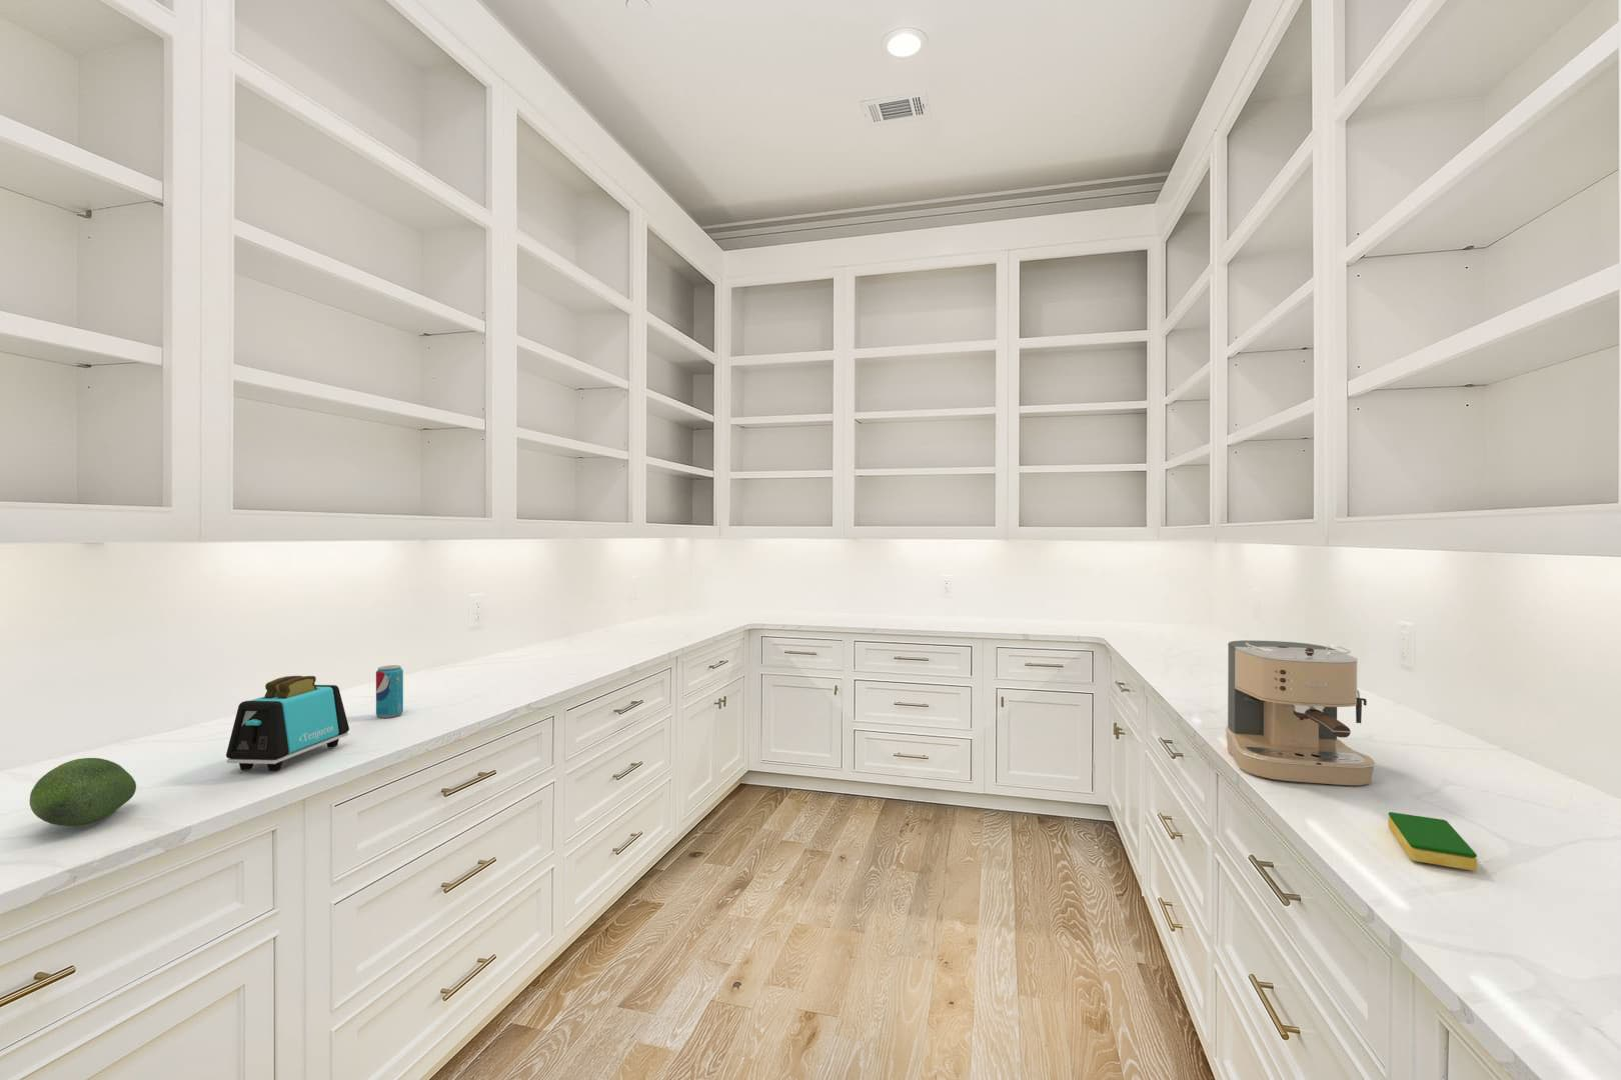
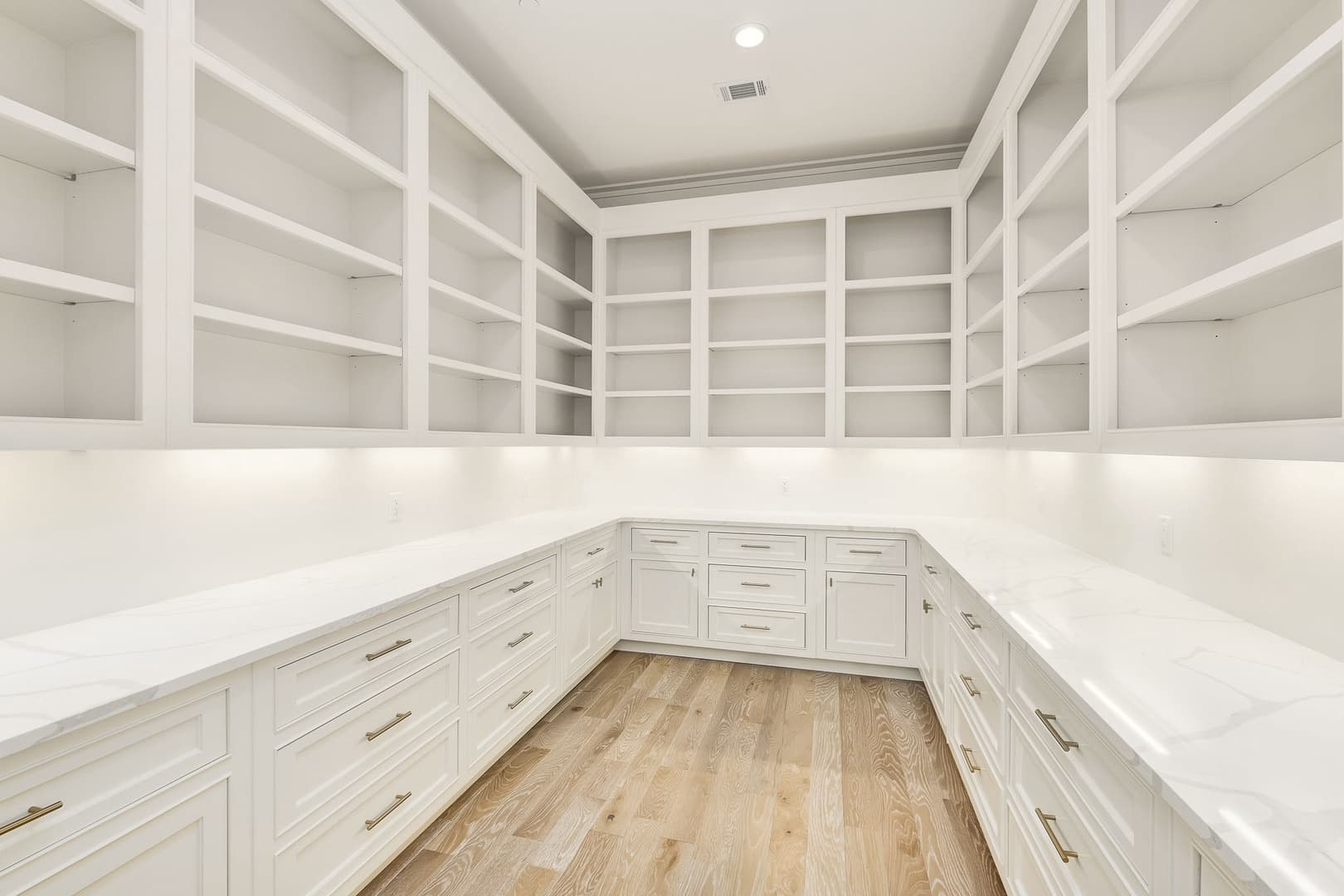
- coffee maker (1297, 706)
- fruit (89, 788)
- dish sponge (1429, 839)
- beverage can (390, 691)
- toaster (291, 717)
